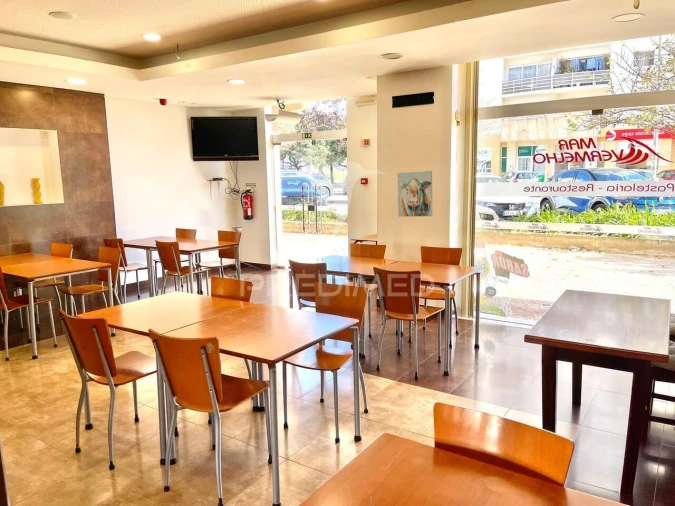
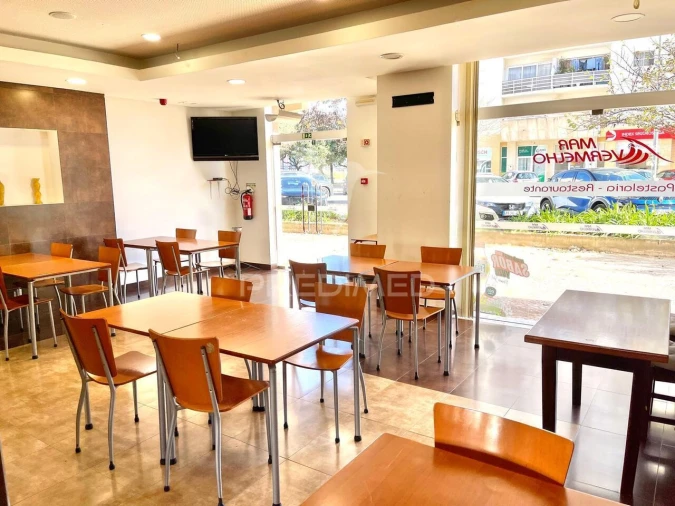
- wall art (414, 194)
